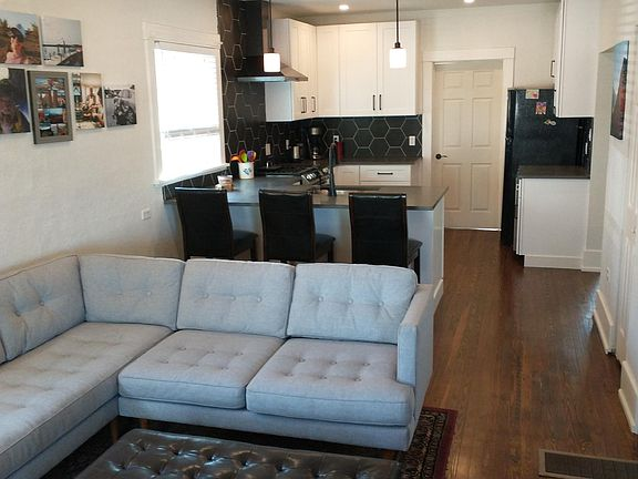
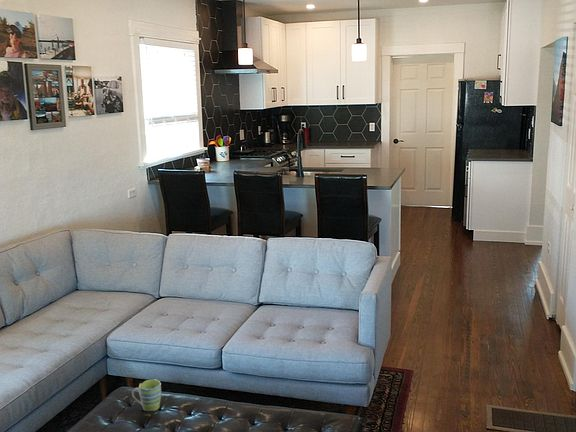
+ mug (146, 395)
